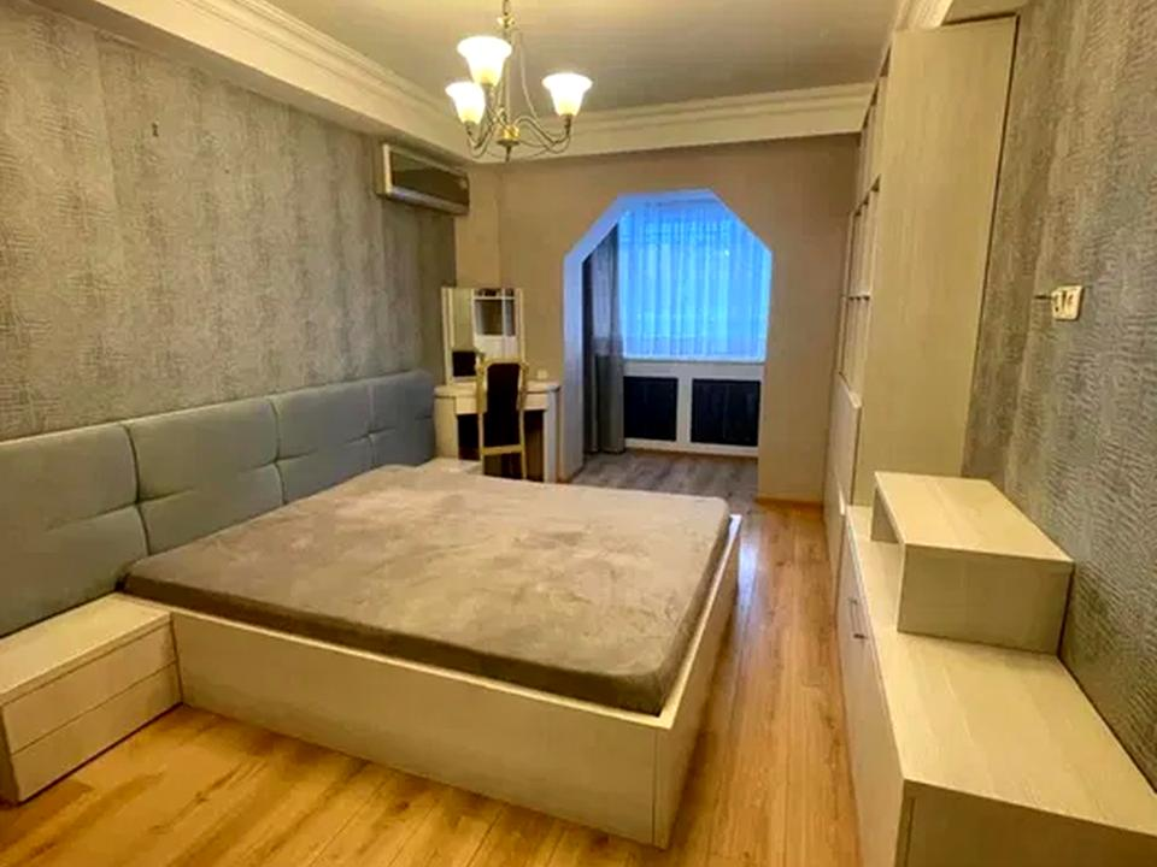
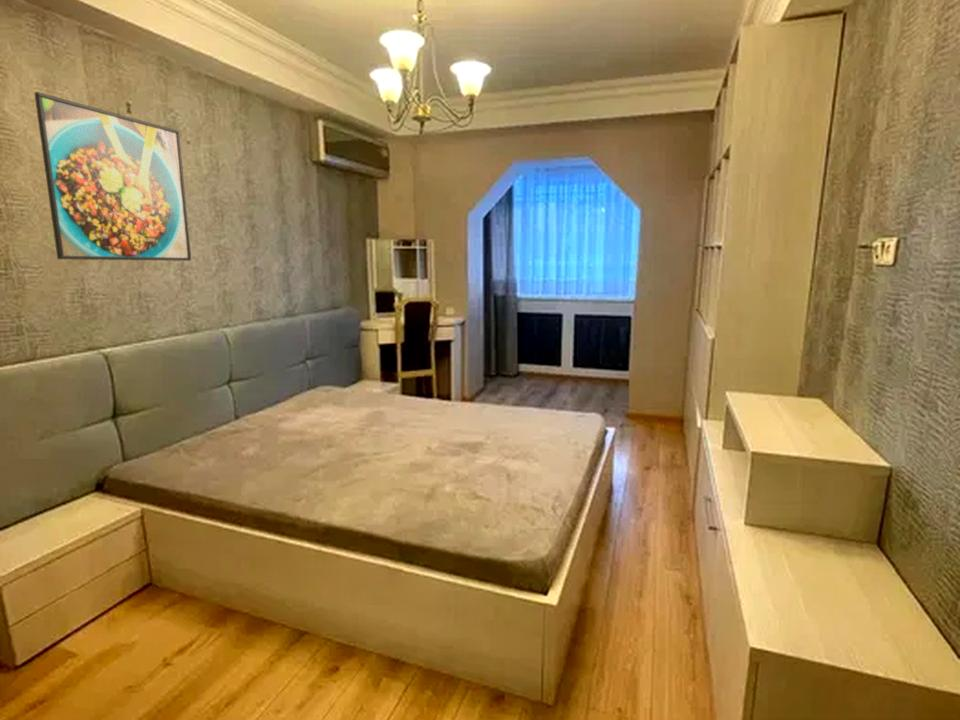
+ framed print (124, 188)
